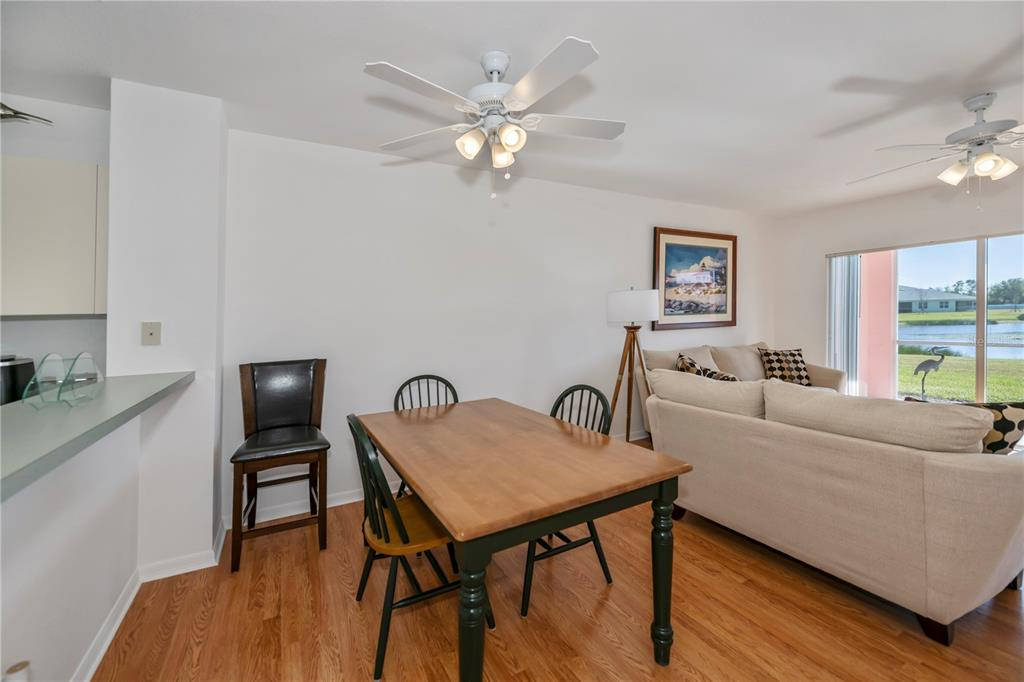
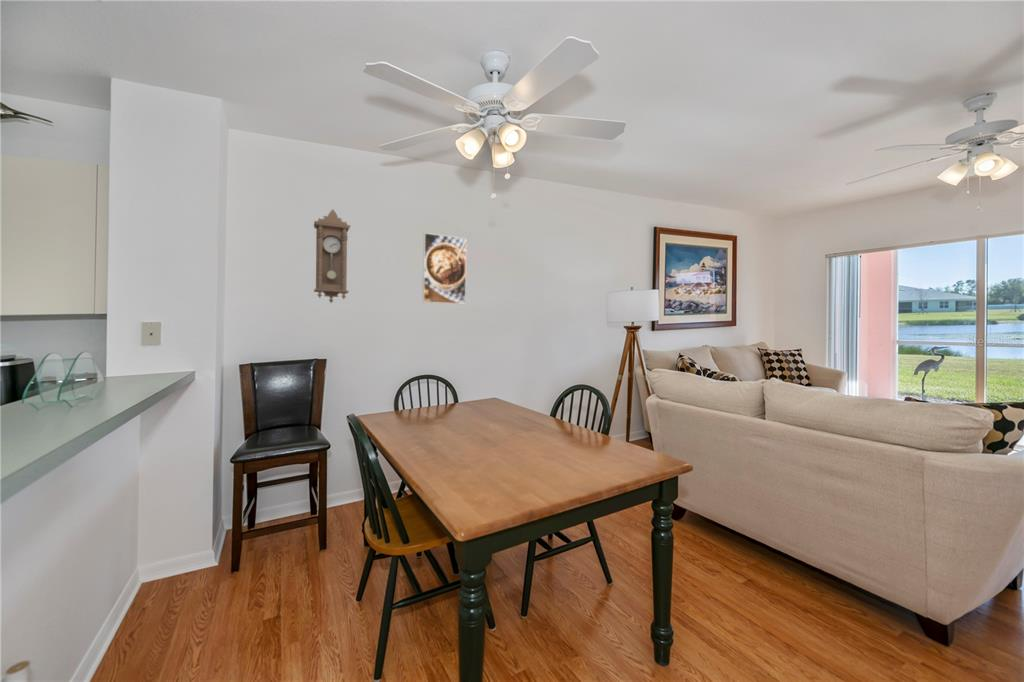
+ pendulum clock (331, 257)
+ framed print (444, 269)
